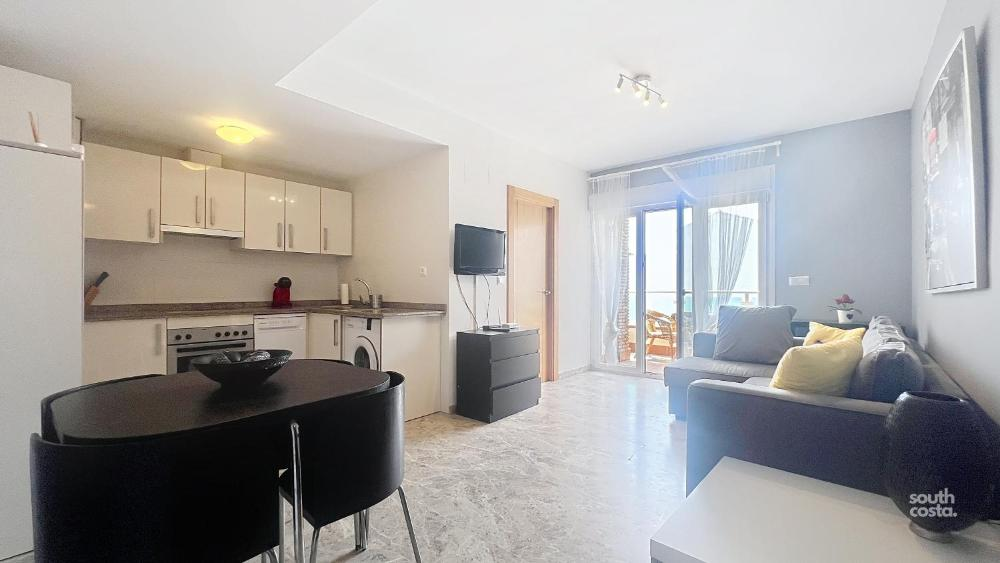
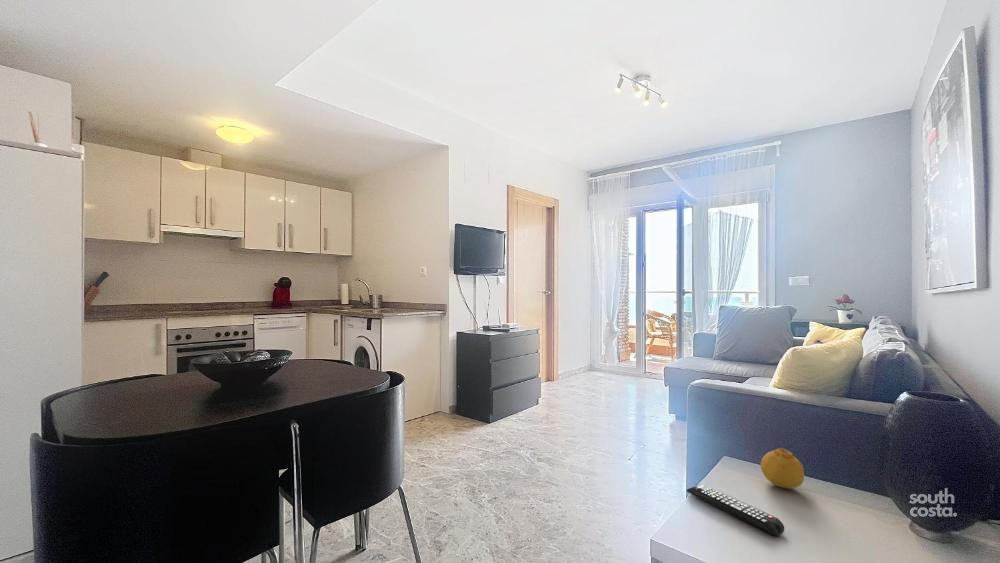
+ fruit (782, 467)
+ remote control (731, 506)
